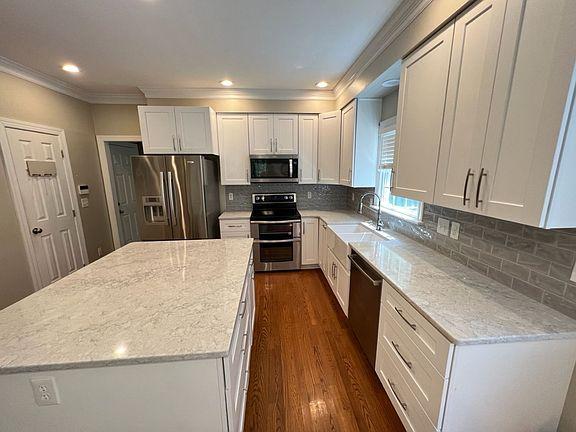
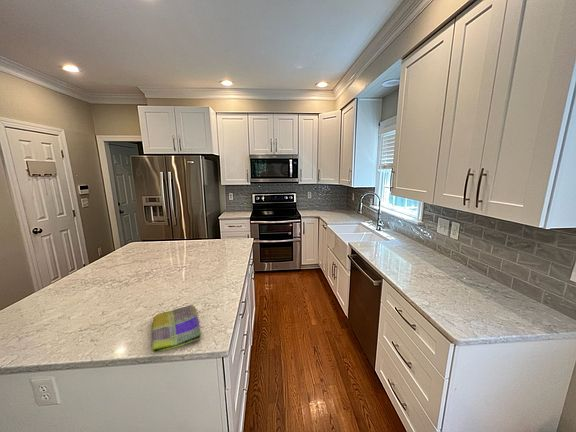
+ dish towel (176, 325)
